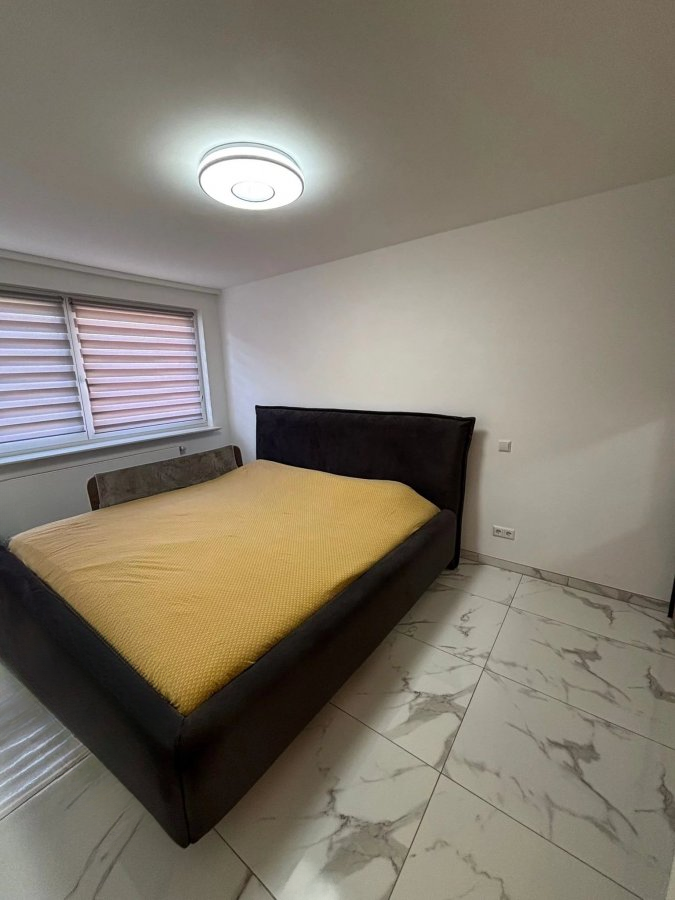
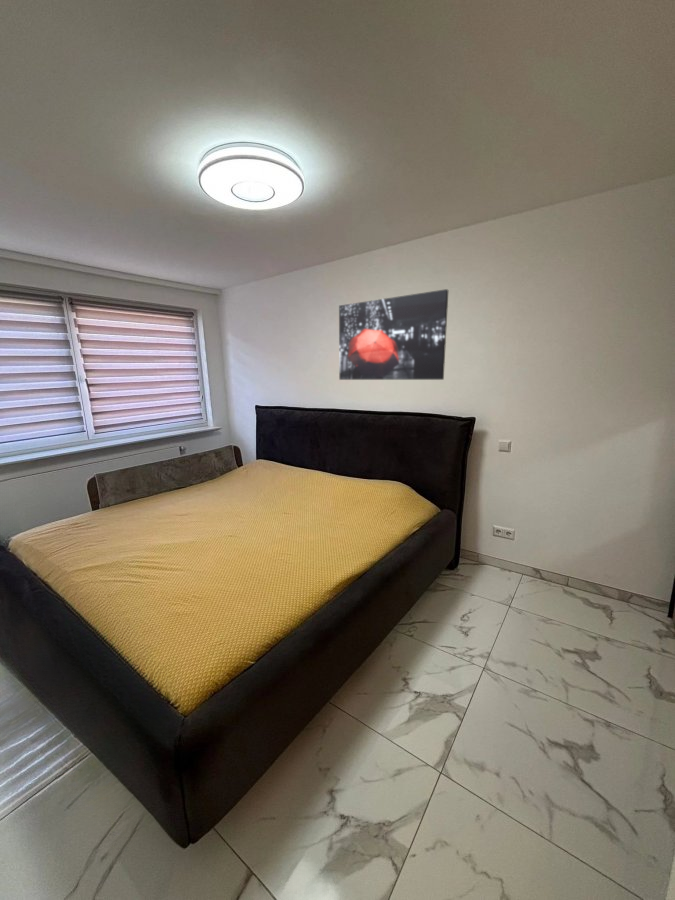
+ wall art (387, 340)
